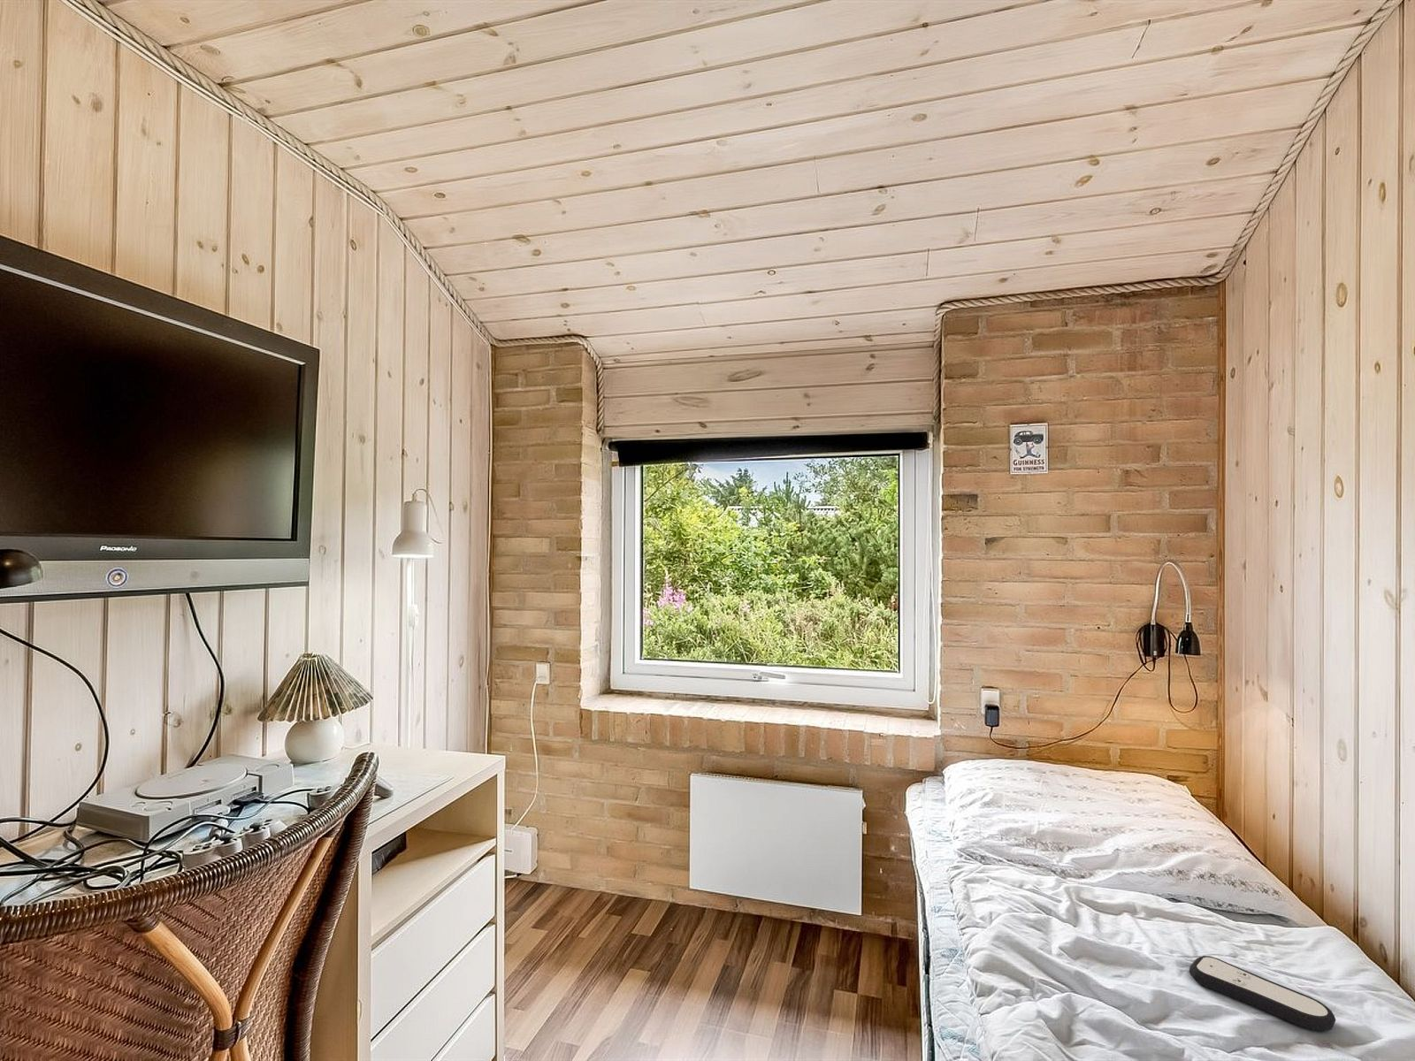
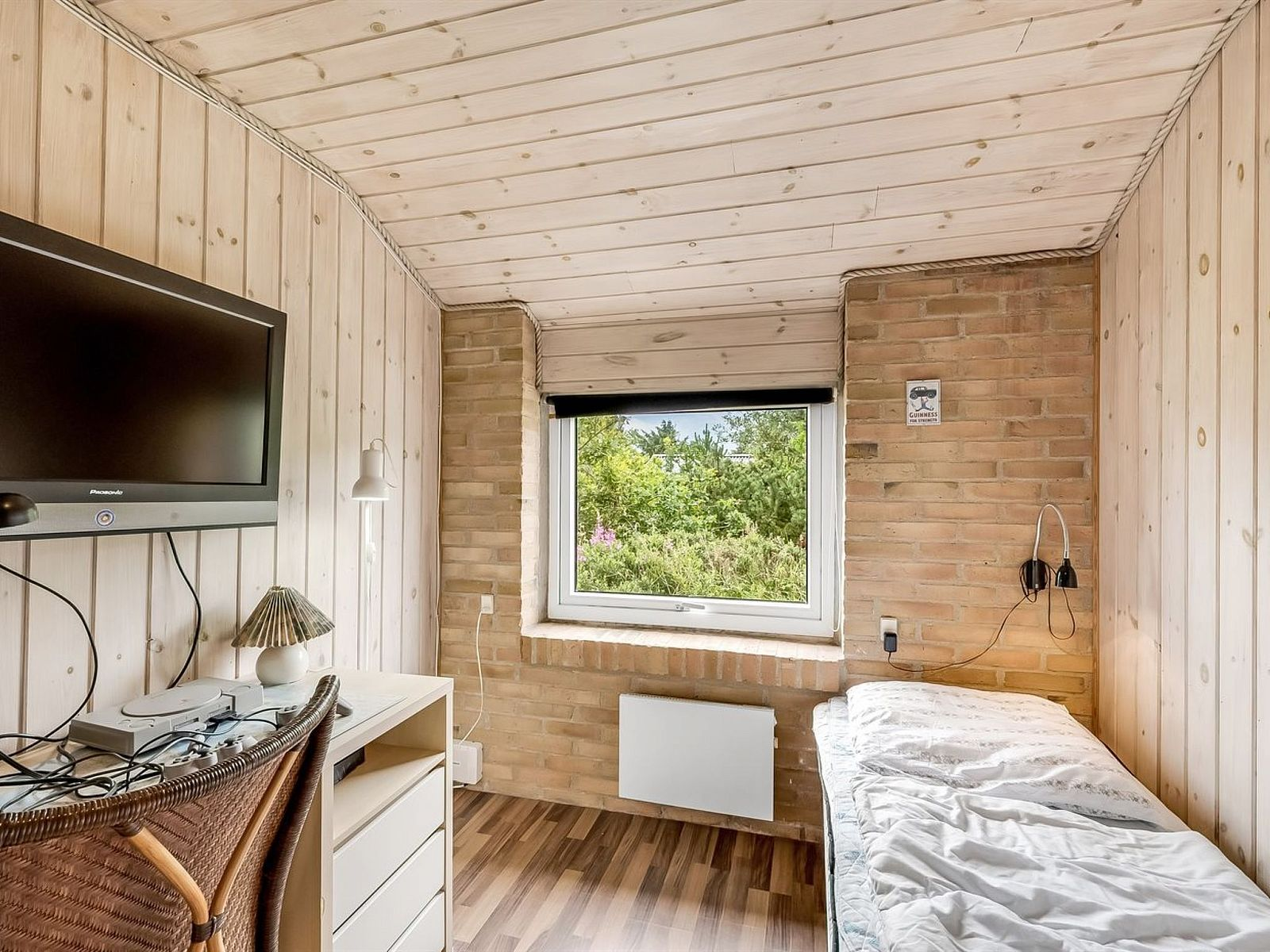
- remote control (1259, 991)
